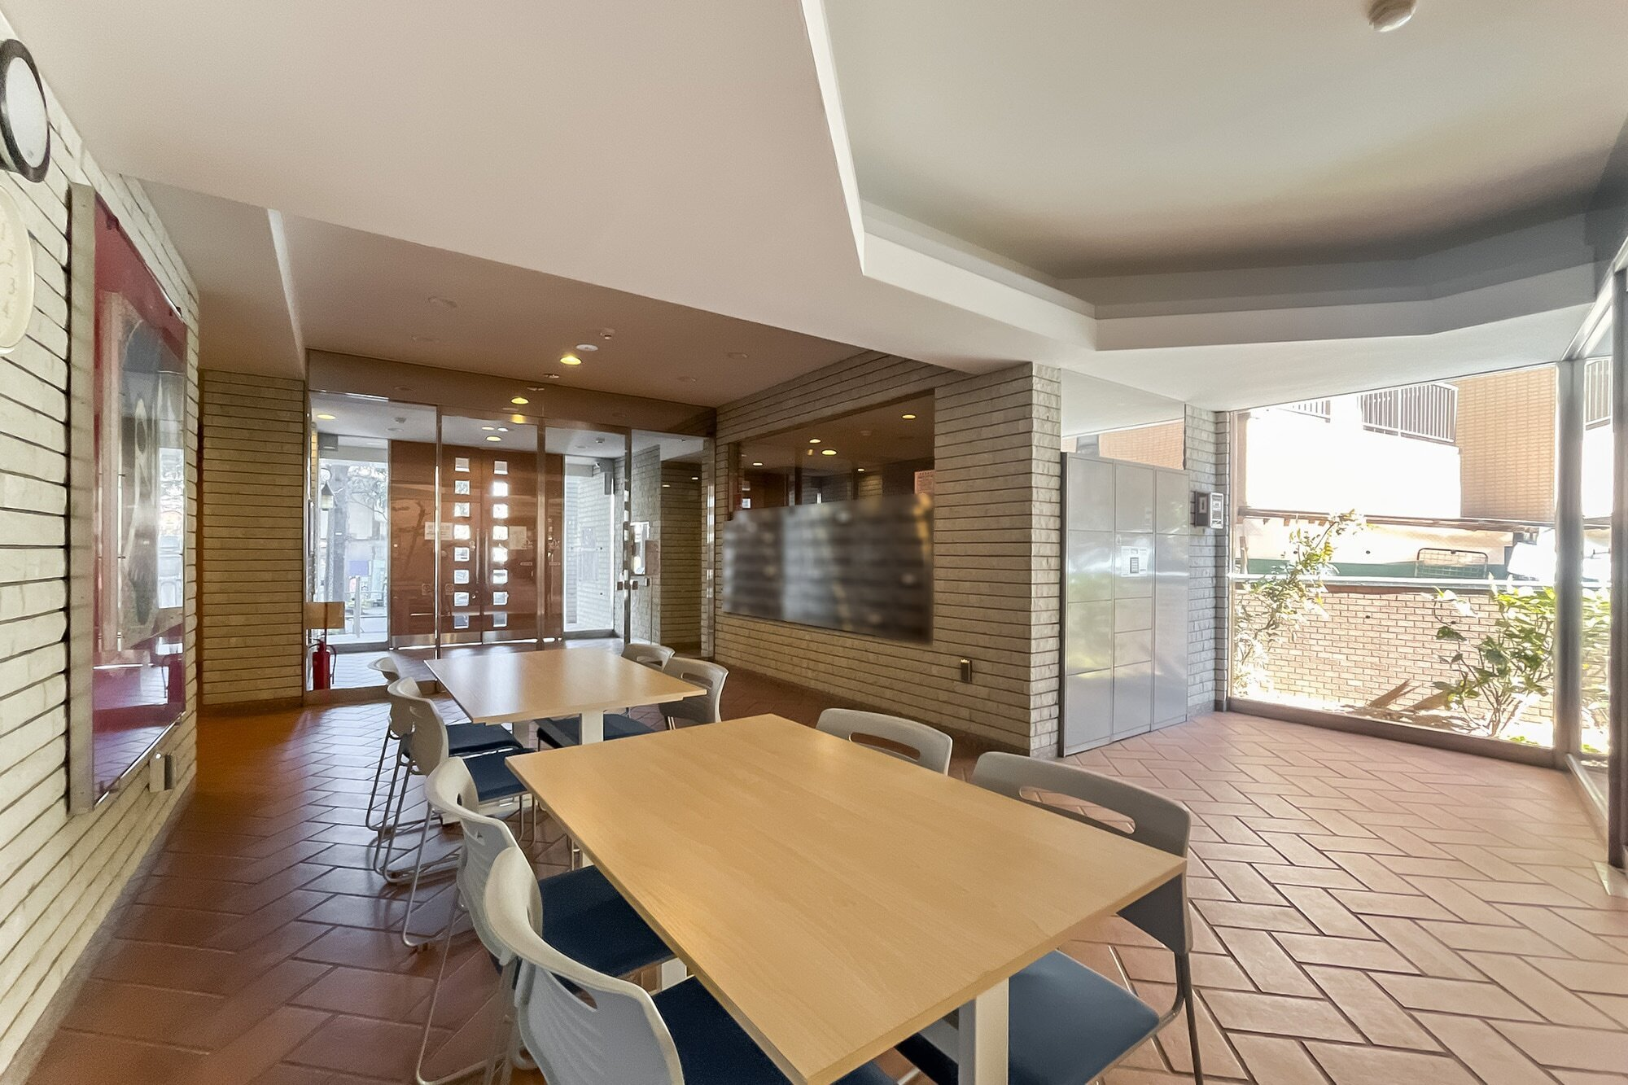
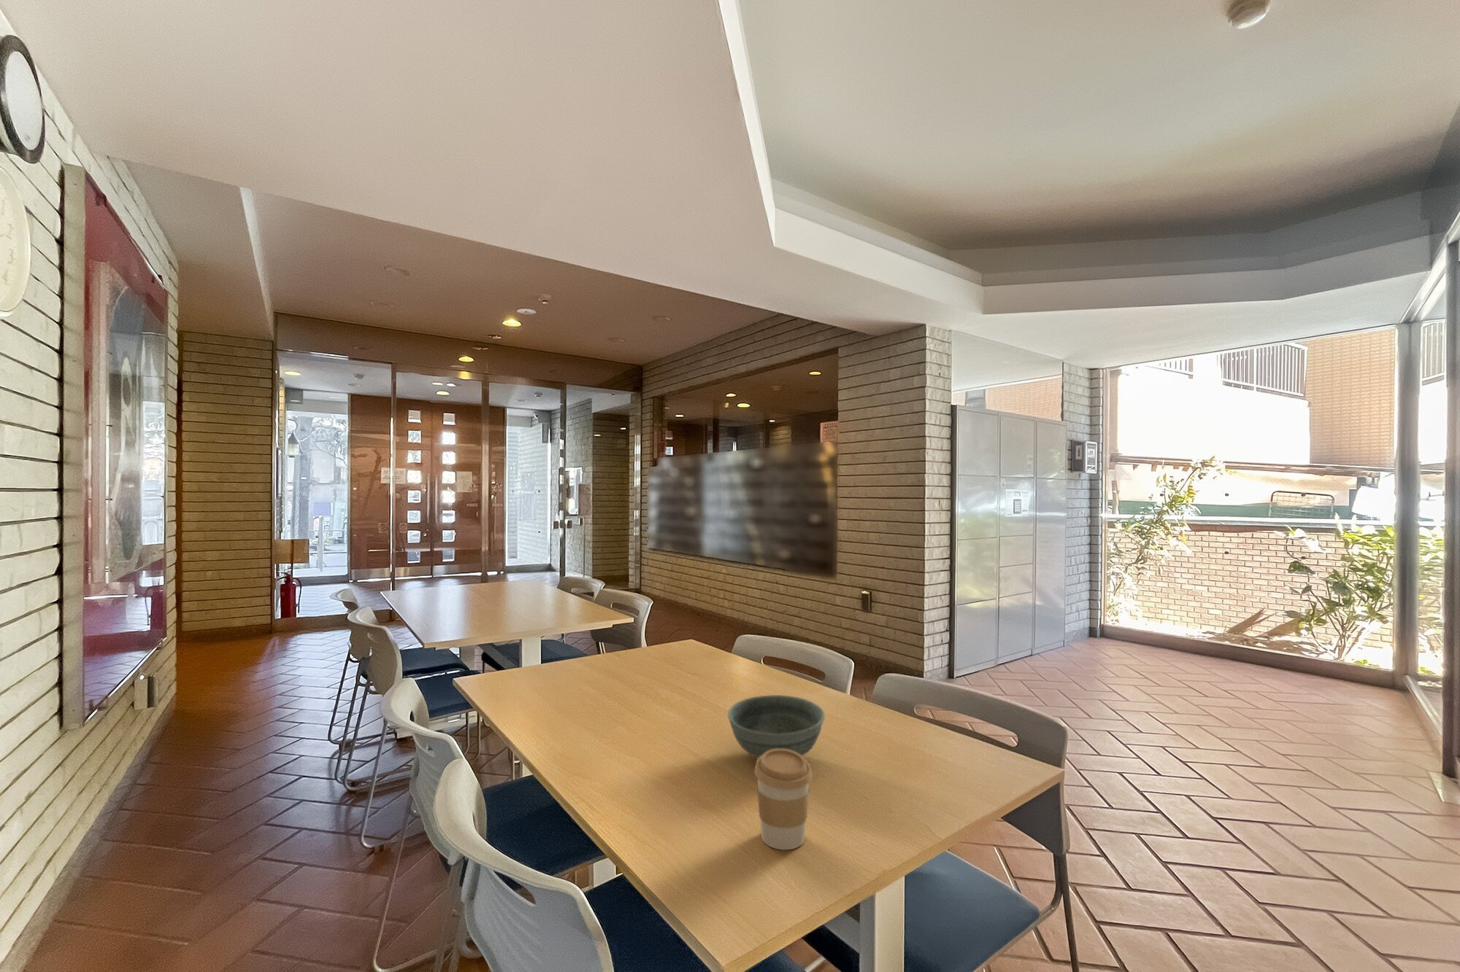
+ bowl (775, 733)
+ coffee cup (783, 797)
